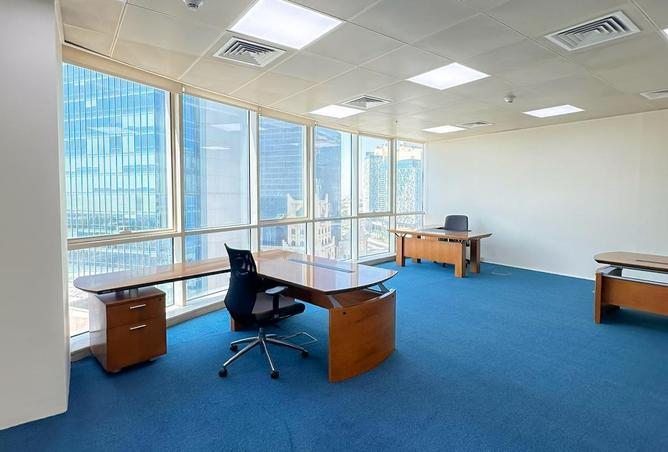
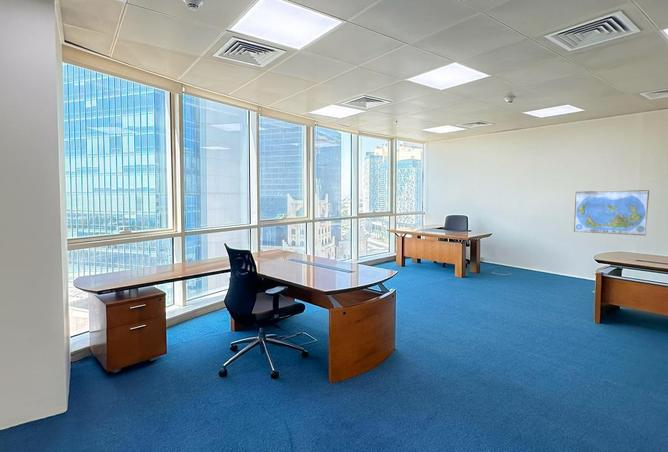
+ world map (609, 212)
